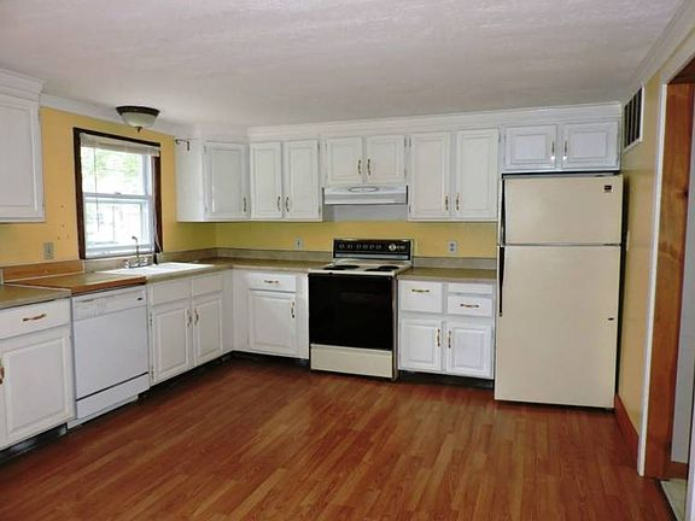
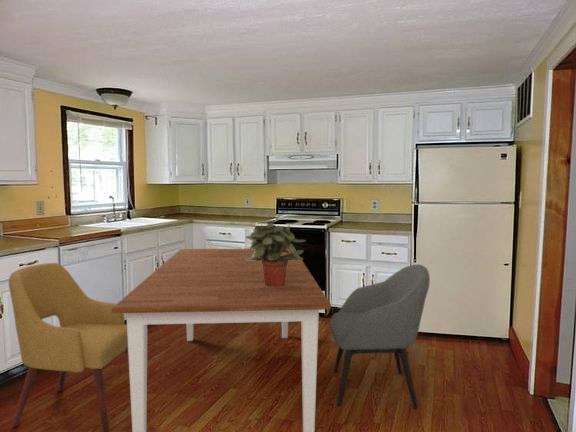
+ potted plant (275, 252)
+ dining table (233, 322)
+ chair (75, 338)
+ chair (376, 327)
